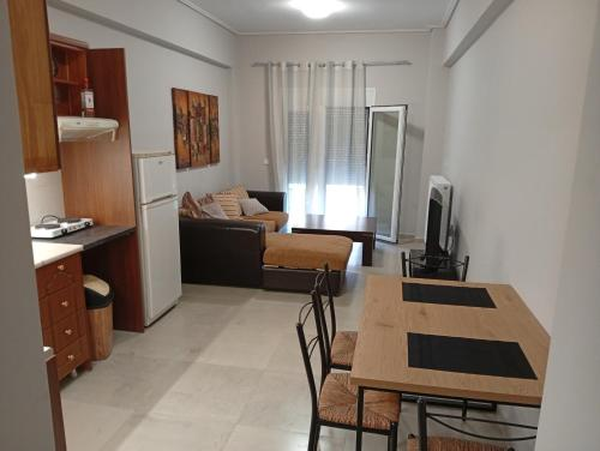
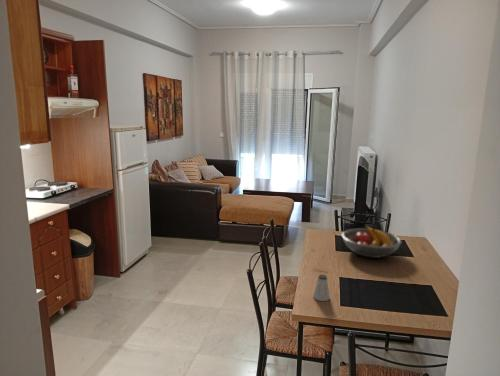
+ fruit bowl (370, 242)
+ saltshaker (322, 286)
